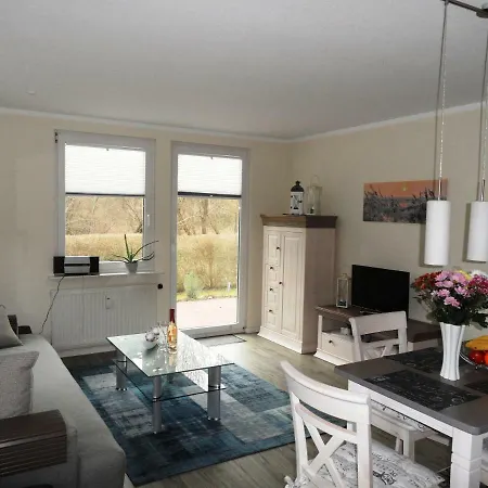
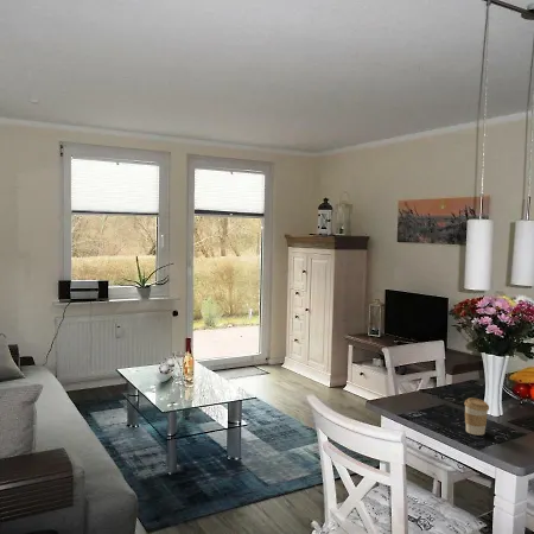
+ coffee cup (476, 415)
